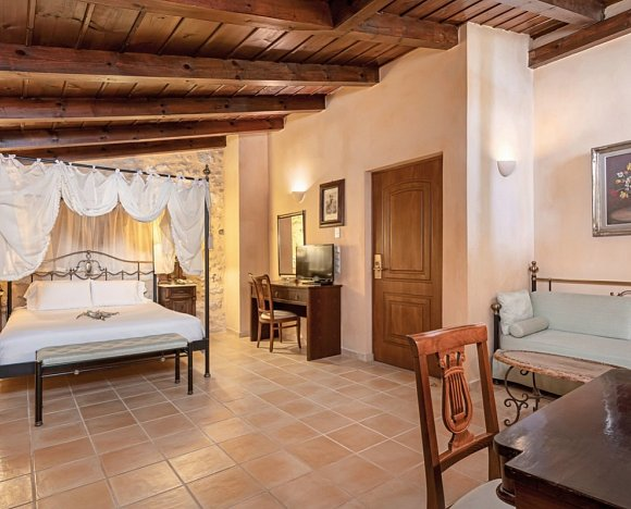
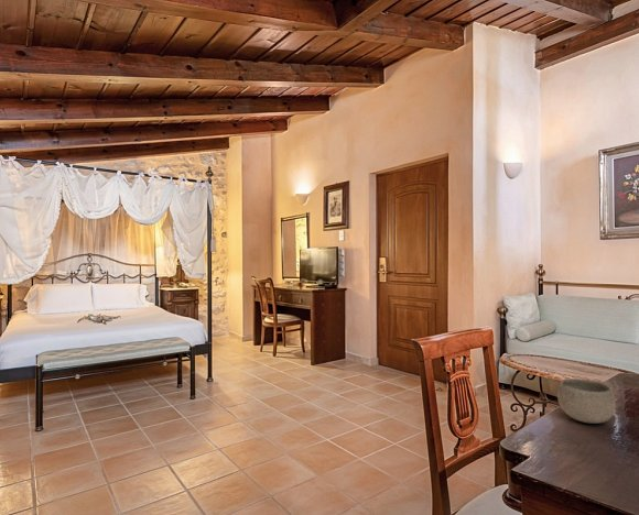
+ bowl (585, 402)
